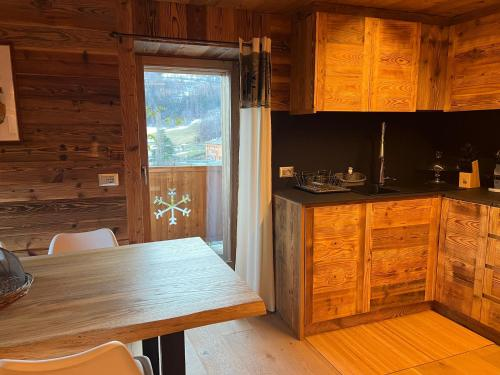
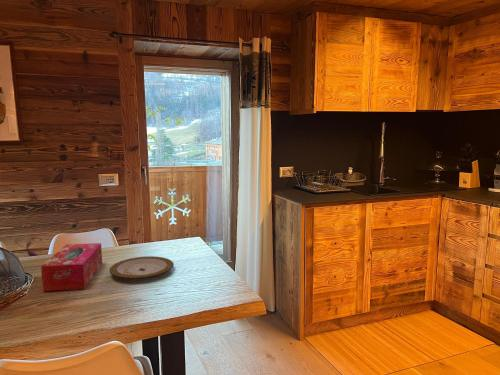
+ plate (142, 268)
+ tissue box (74, 264)
